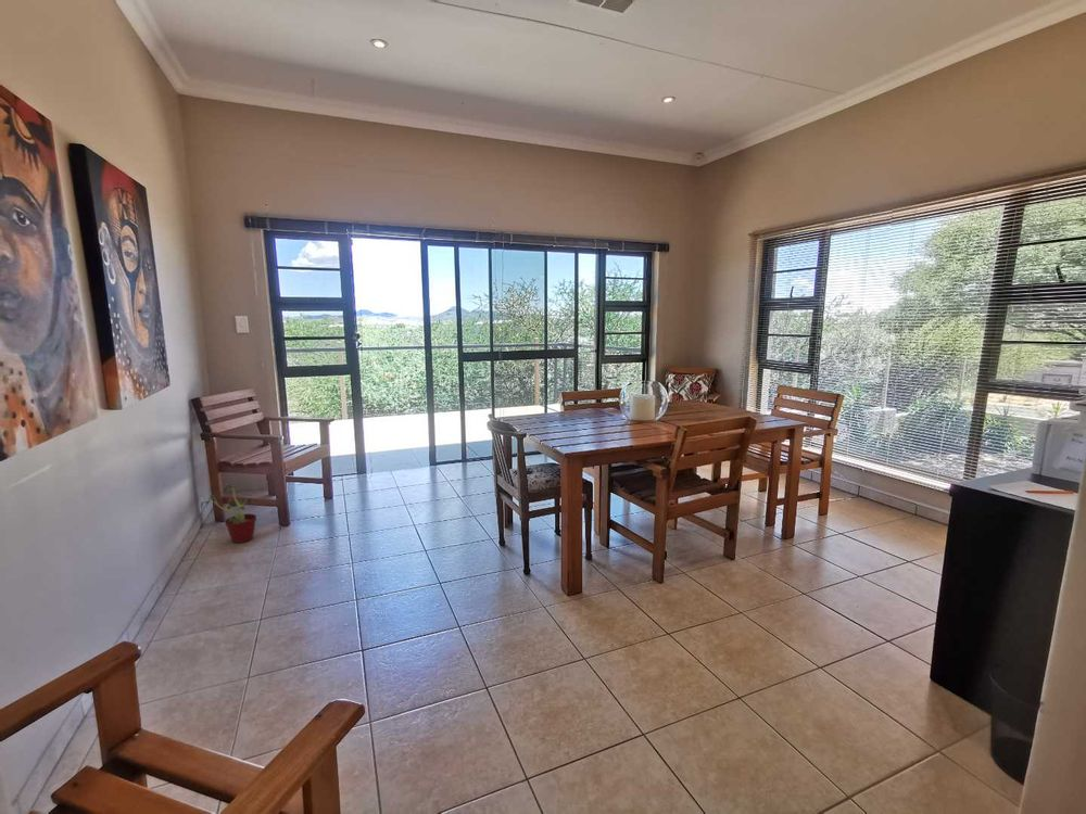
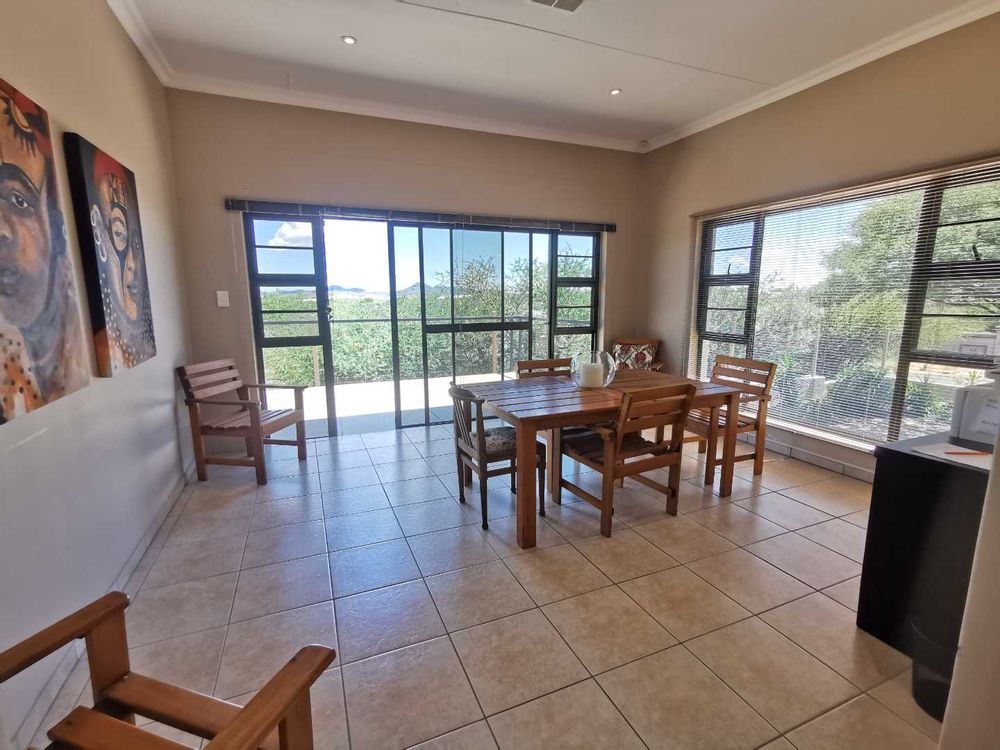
- potted plant (228, 511)
